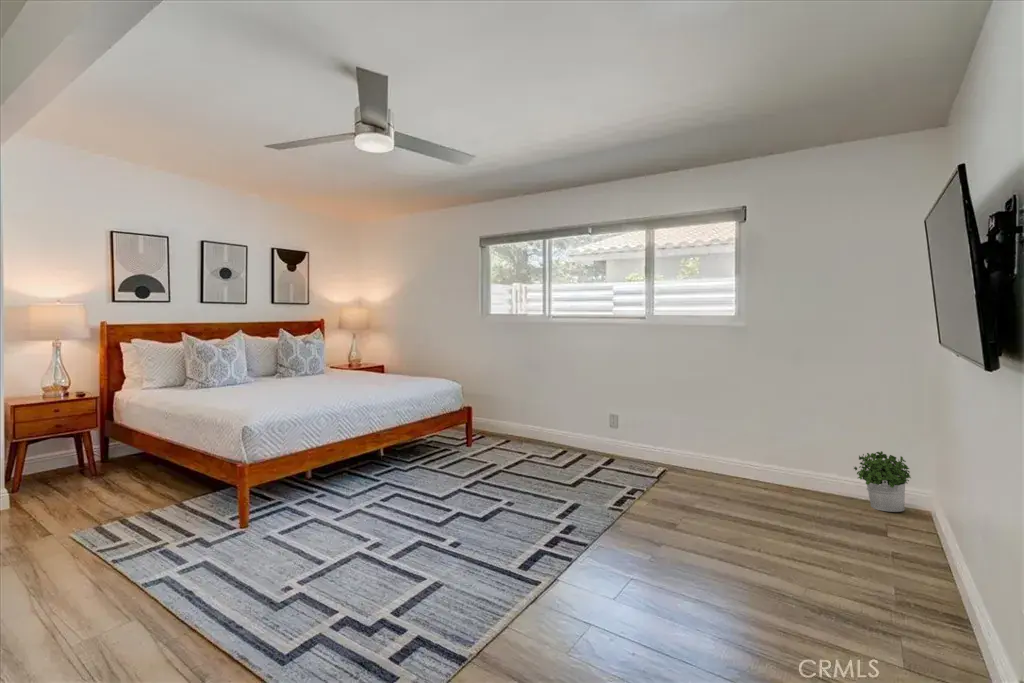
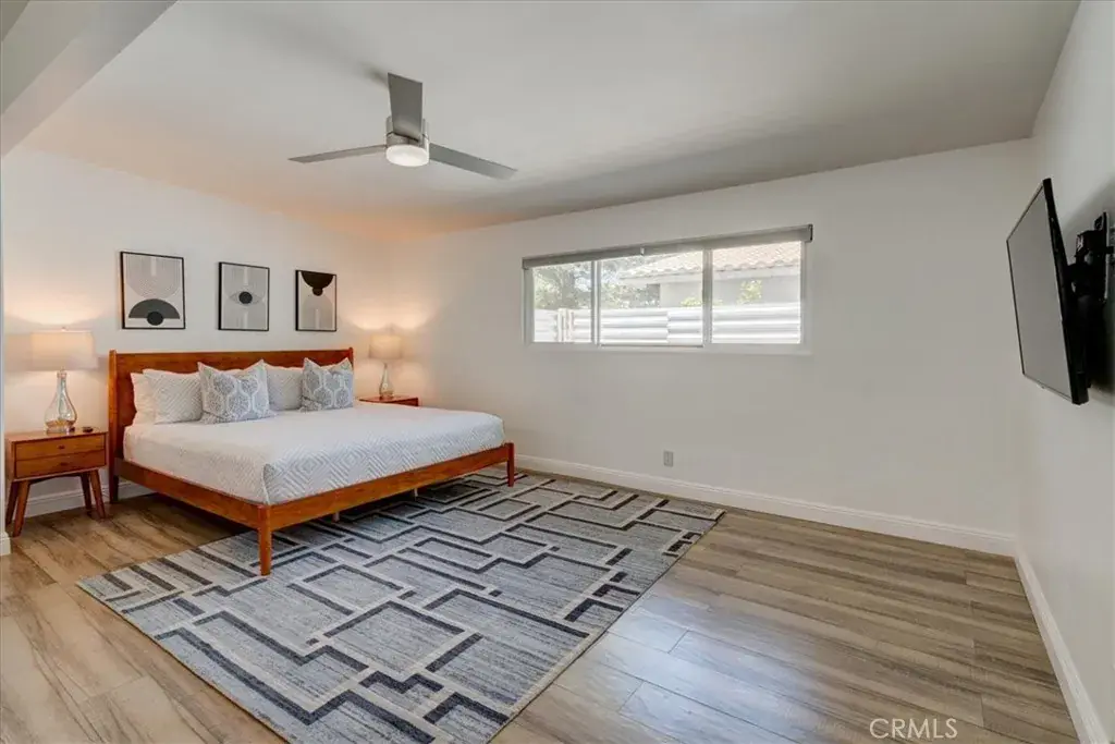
- potted plant (881, 480)
